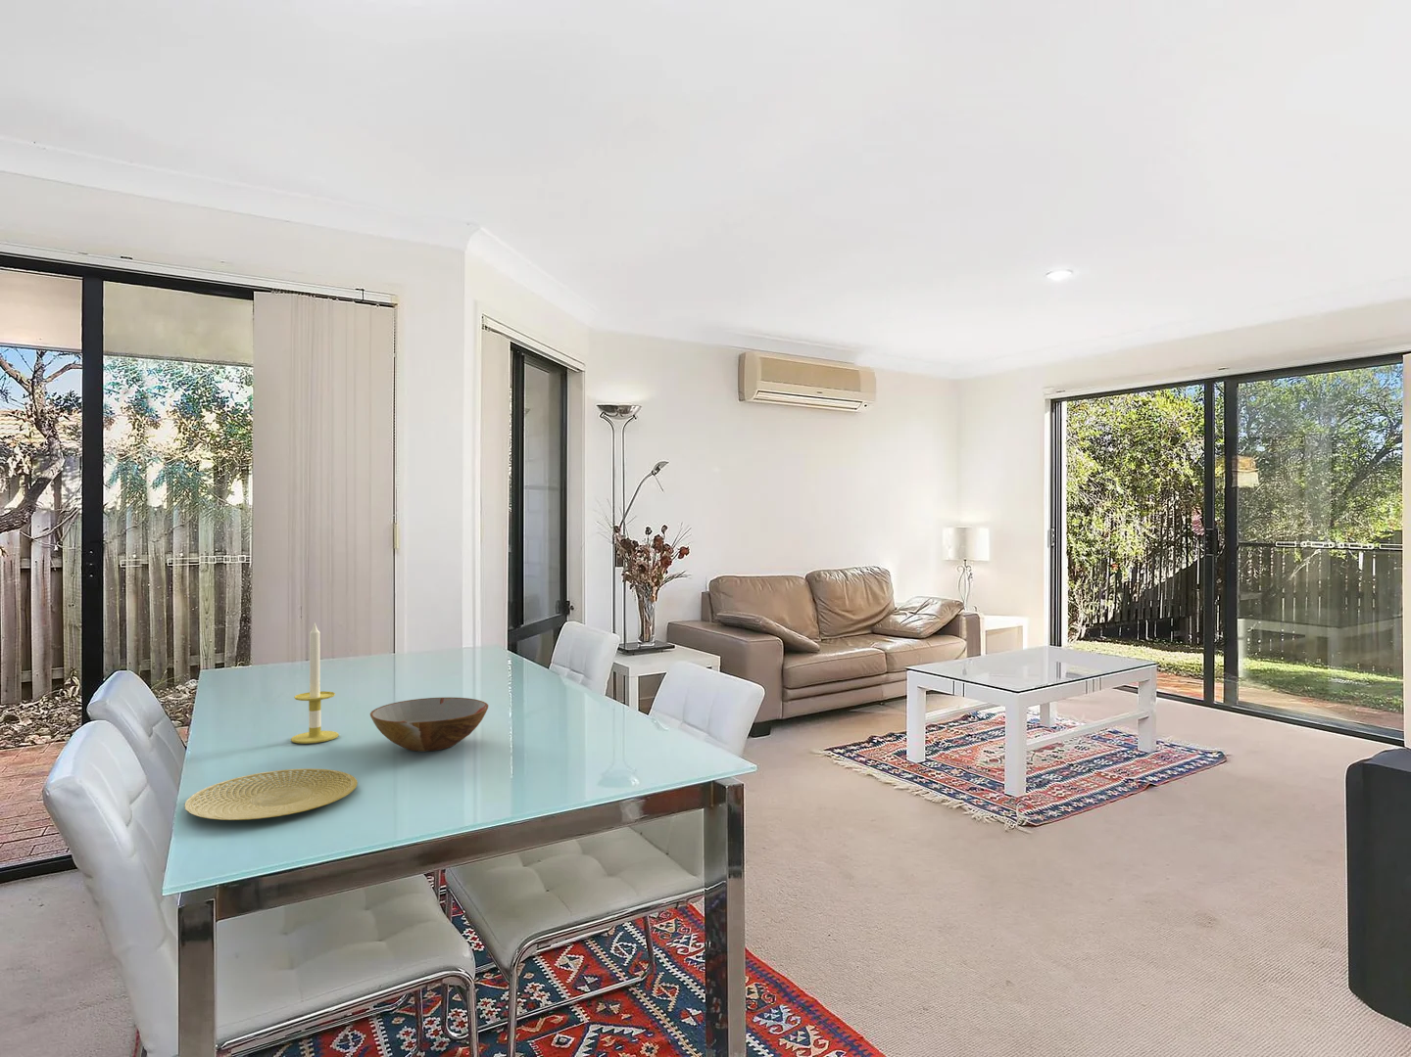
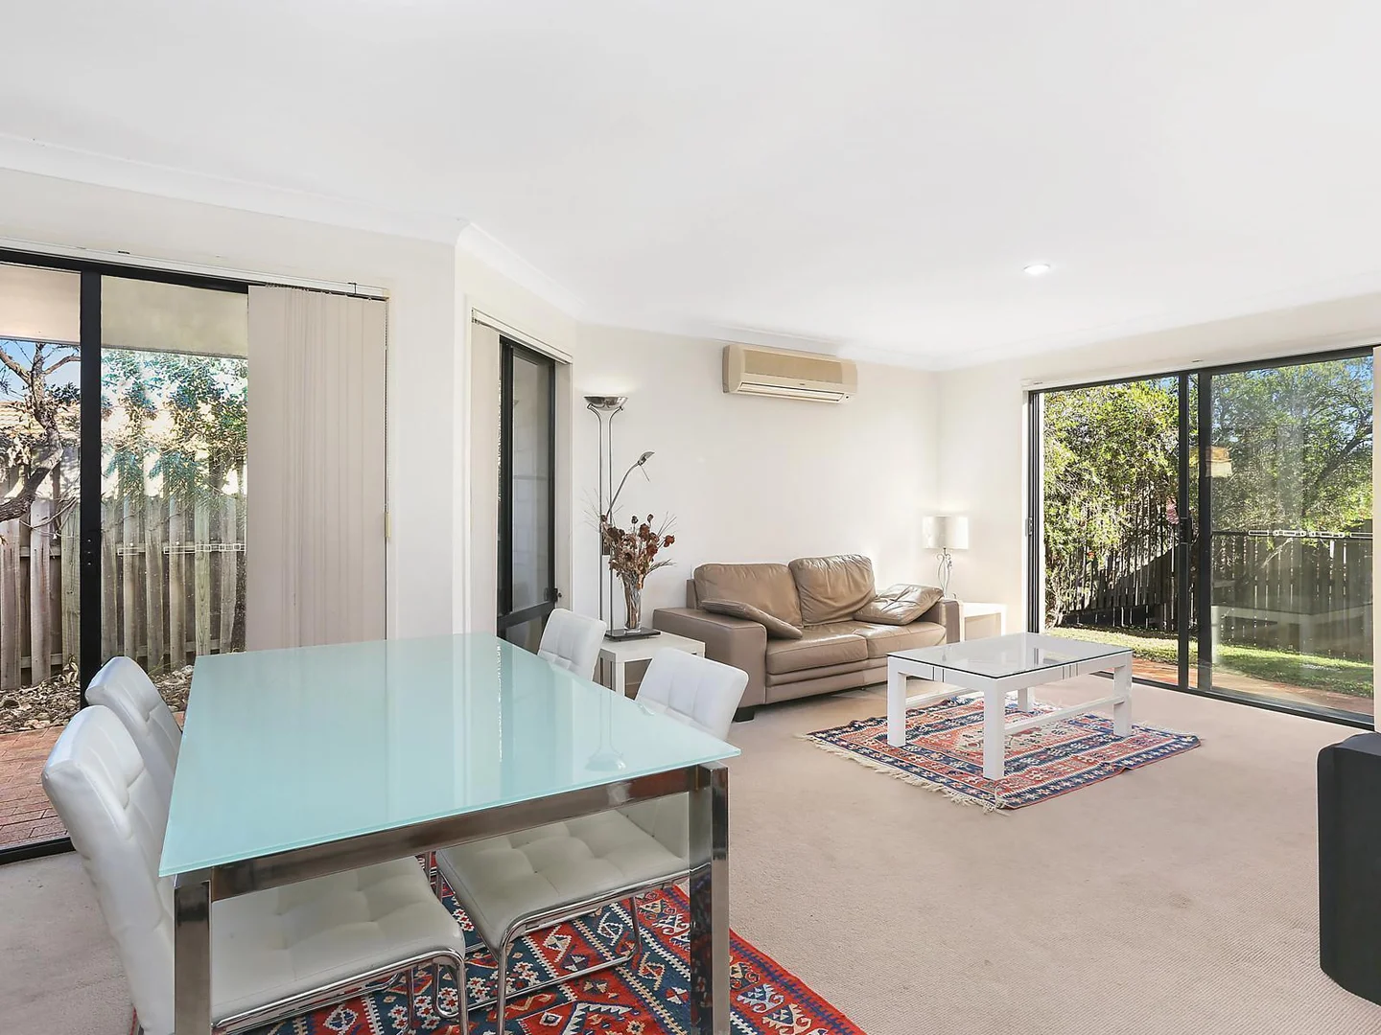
- plate (274, 794)
- candle (314, 680)
- bowl (430, 726)
